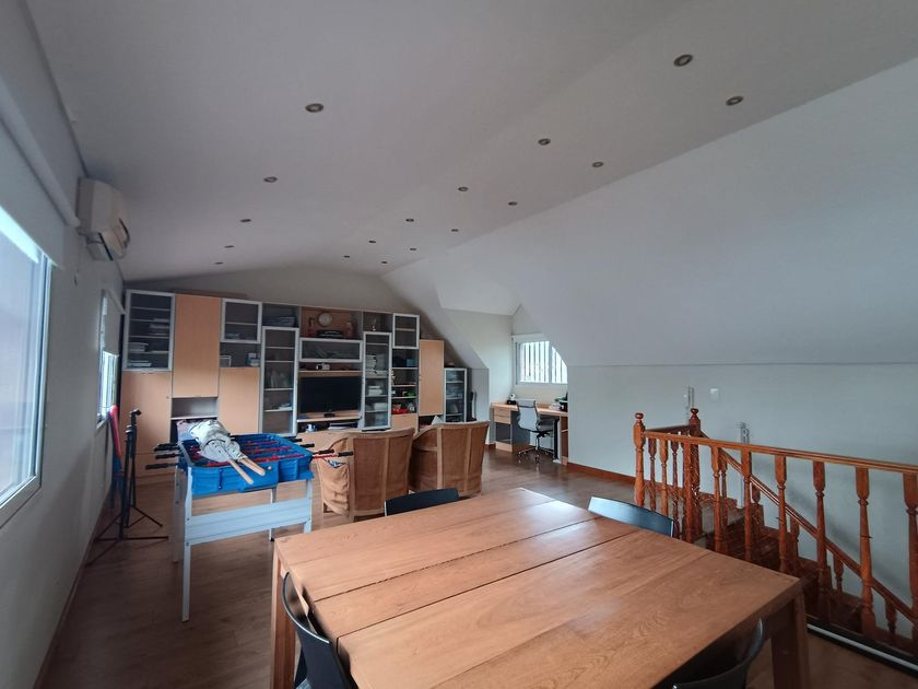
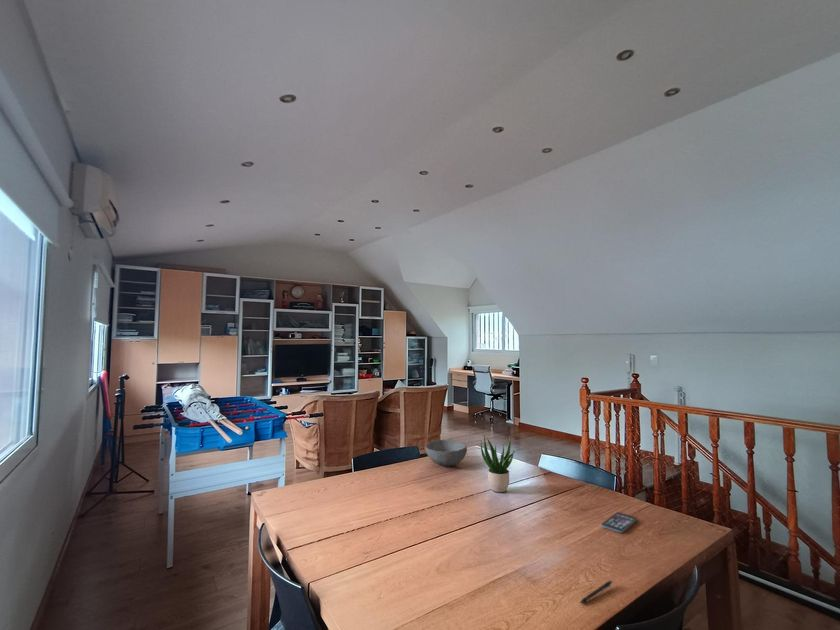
+ smartphone (619, 522)
+ pen (596, 591)
+ potted plant (496, 460)
+ bowl (446, 454)
